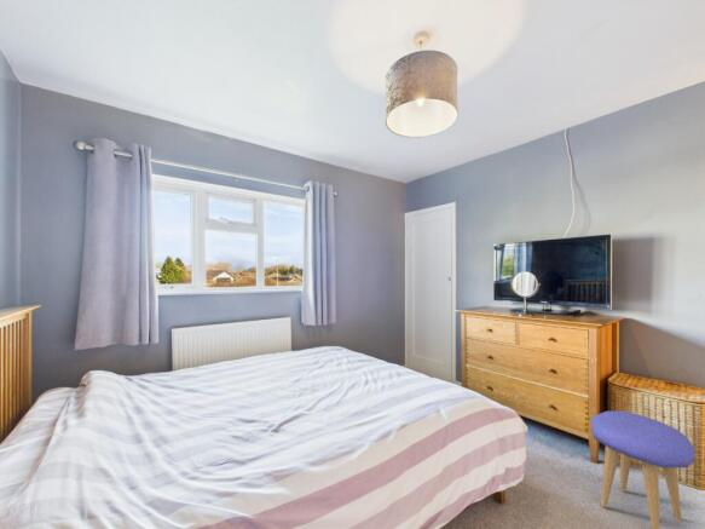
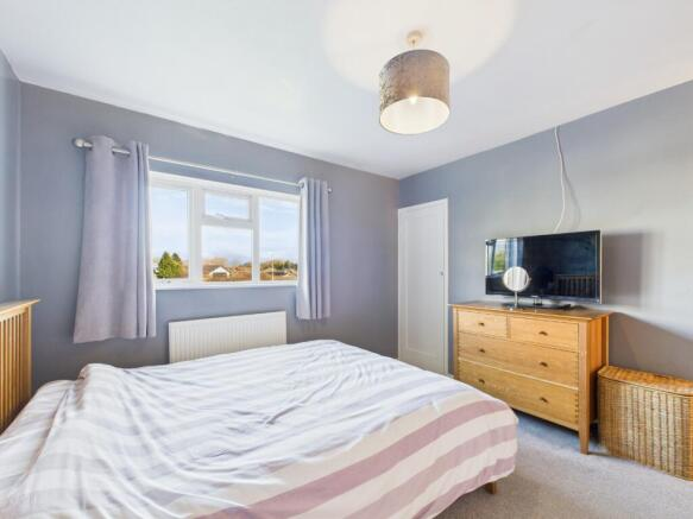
- stool (642, 468)
